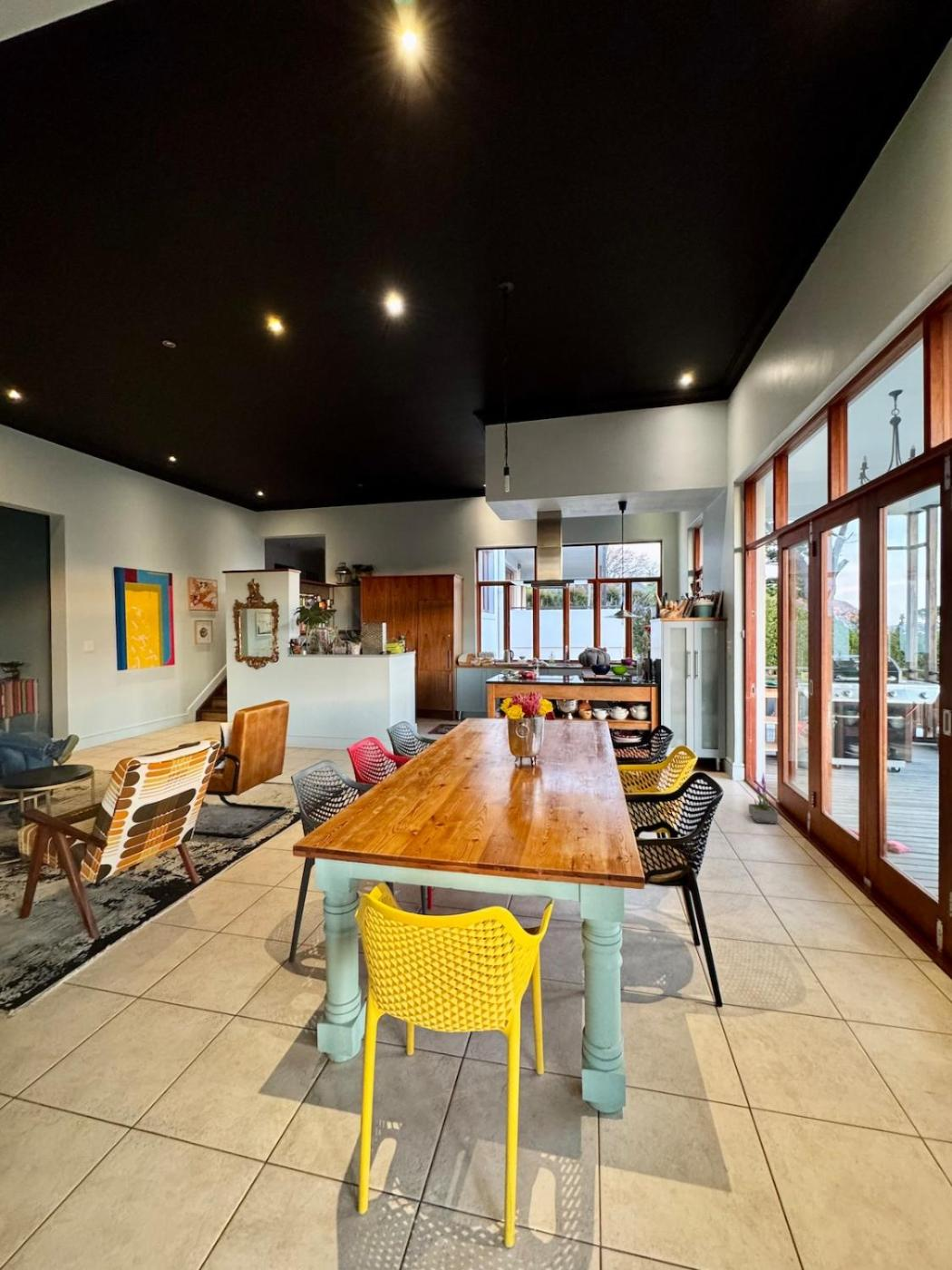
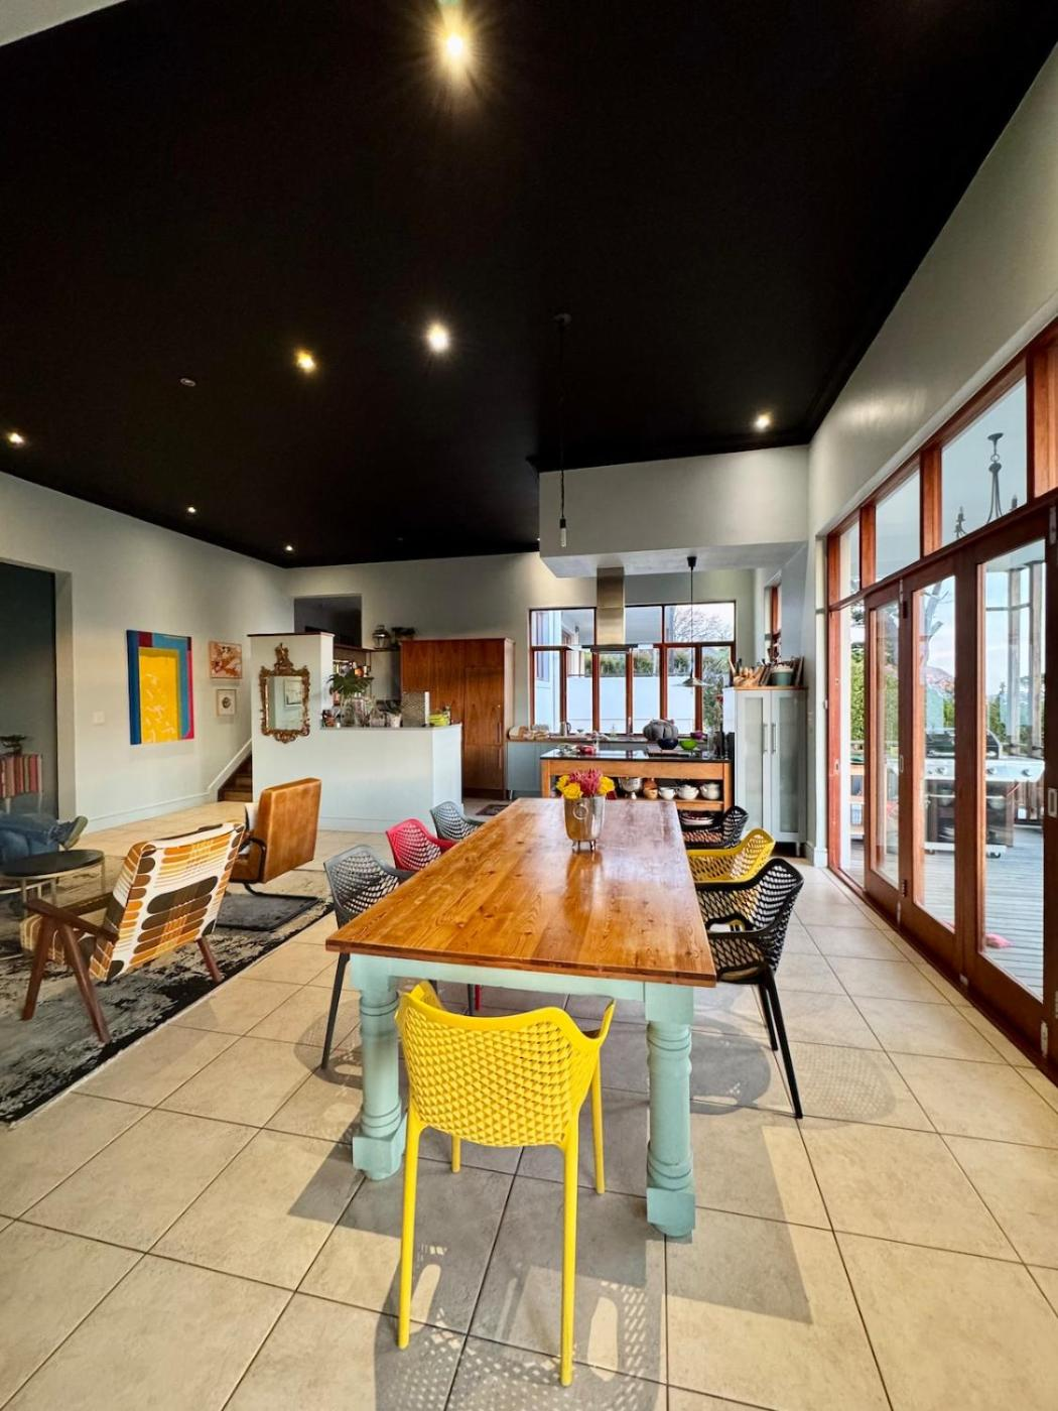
- potted plant (763, 796)
